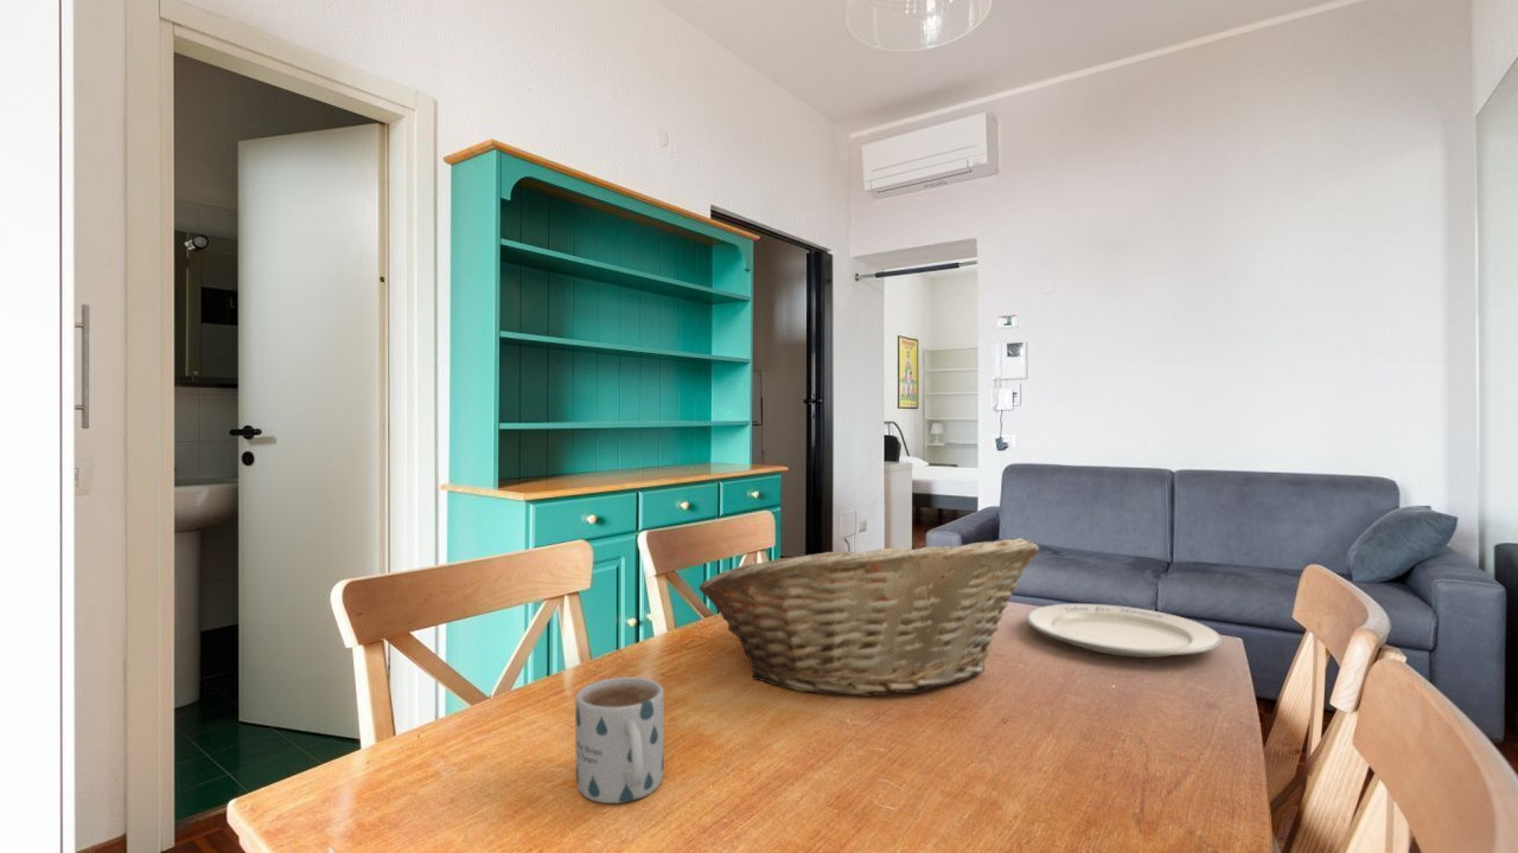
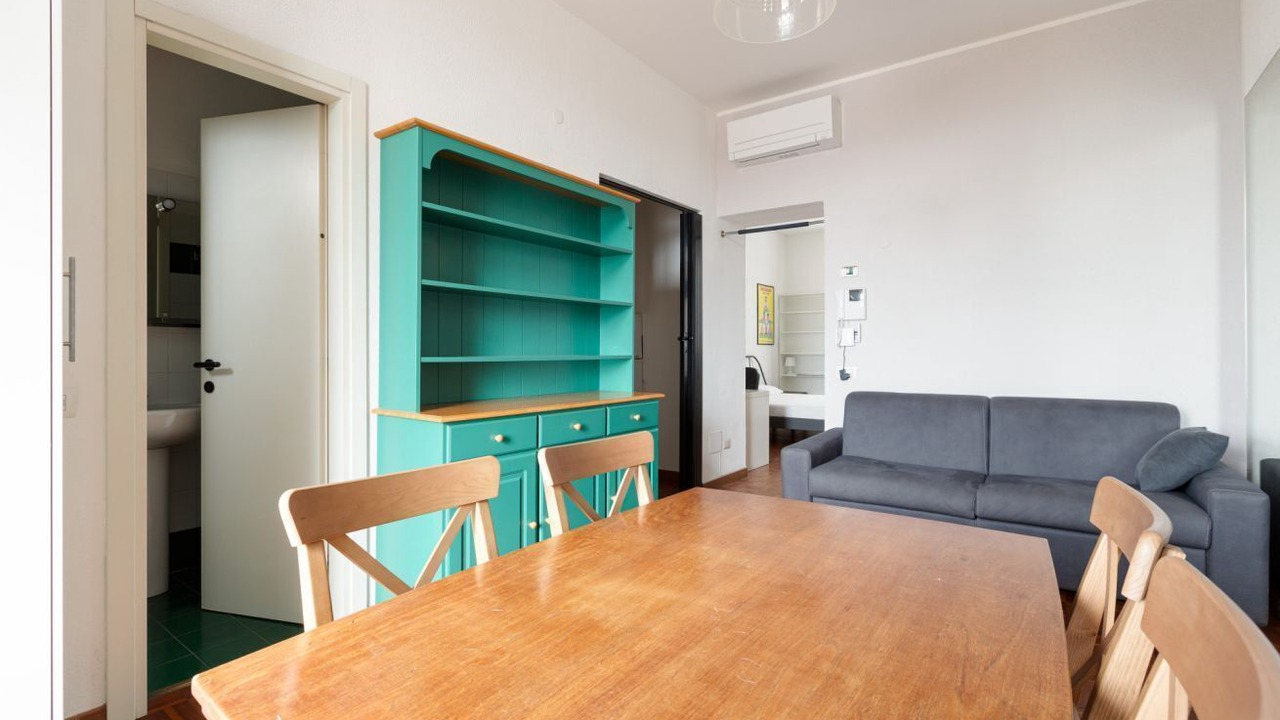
- fruit basket (869, 596)
- chinaware (1118, 631)
- mug (624, 743)
